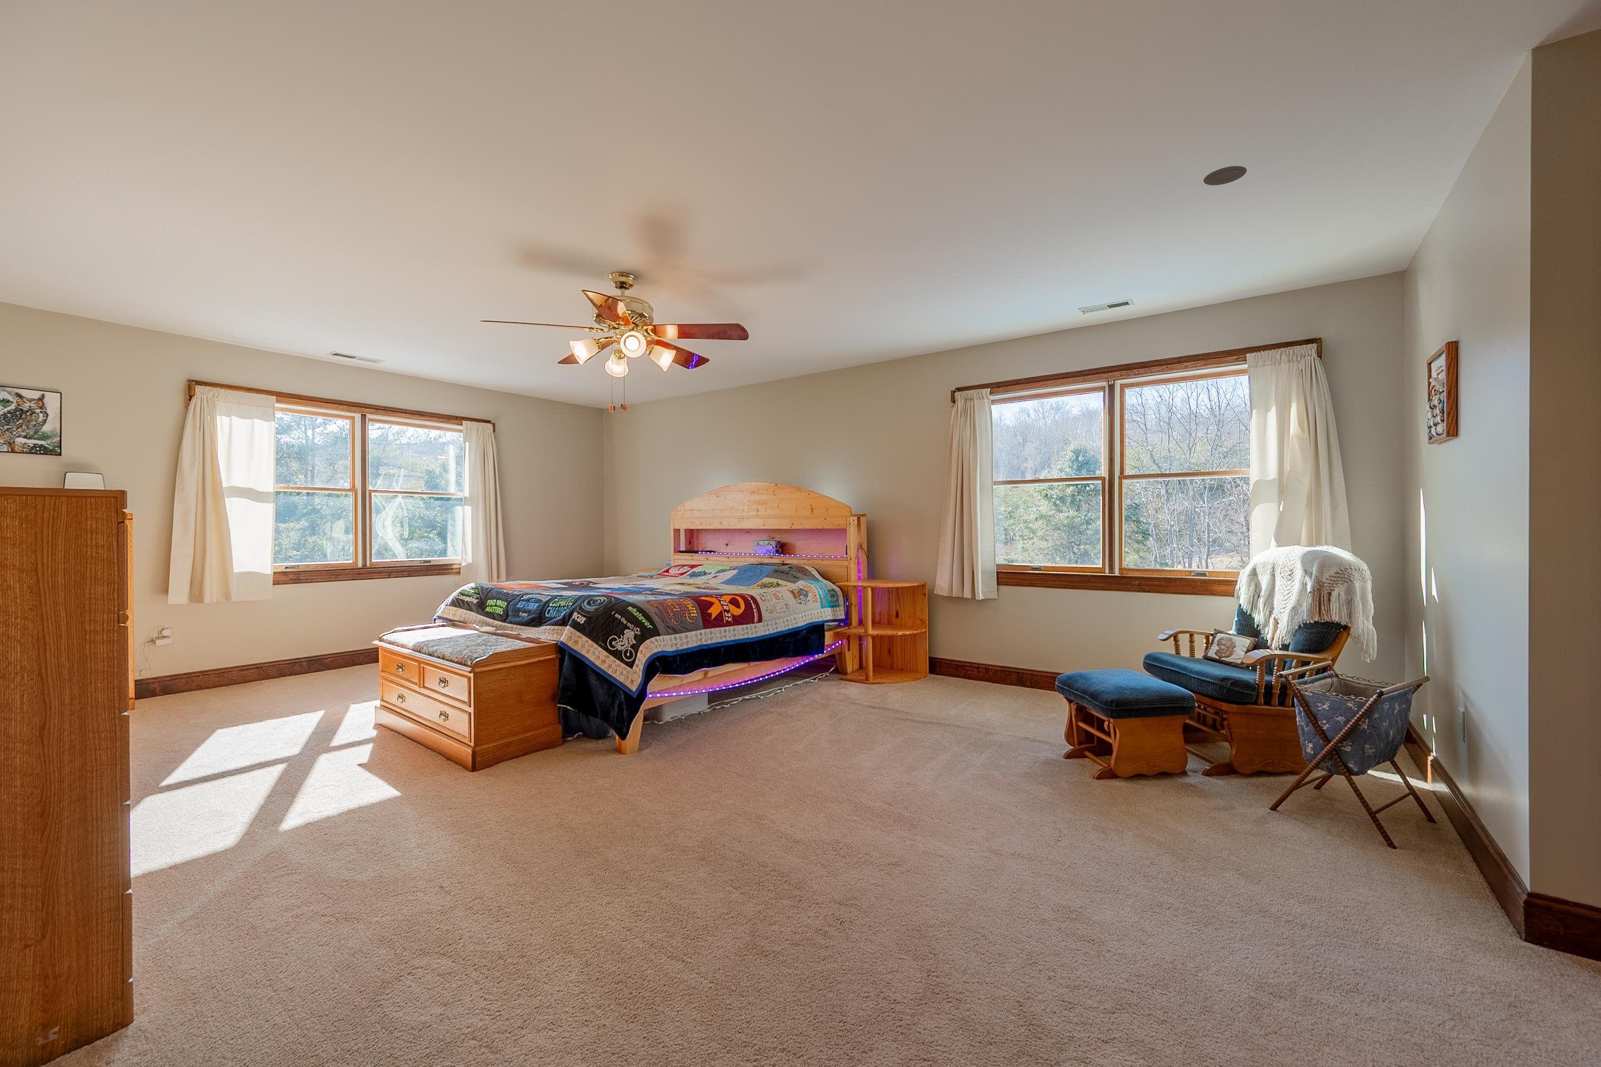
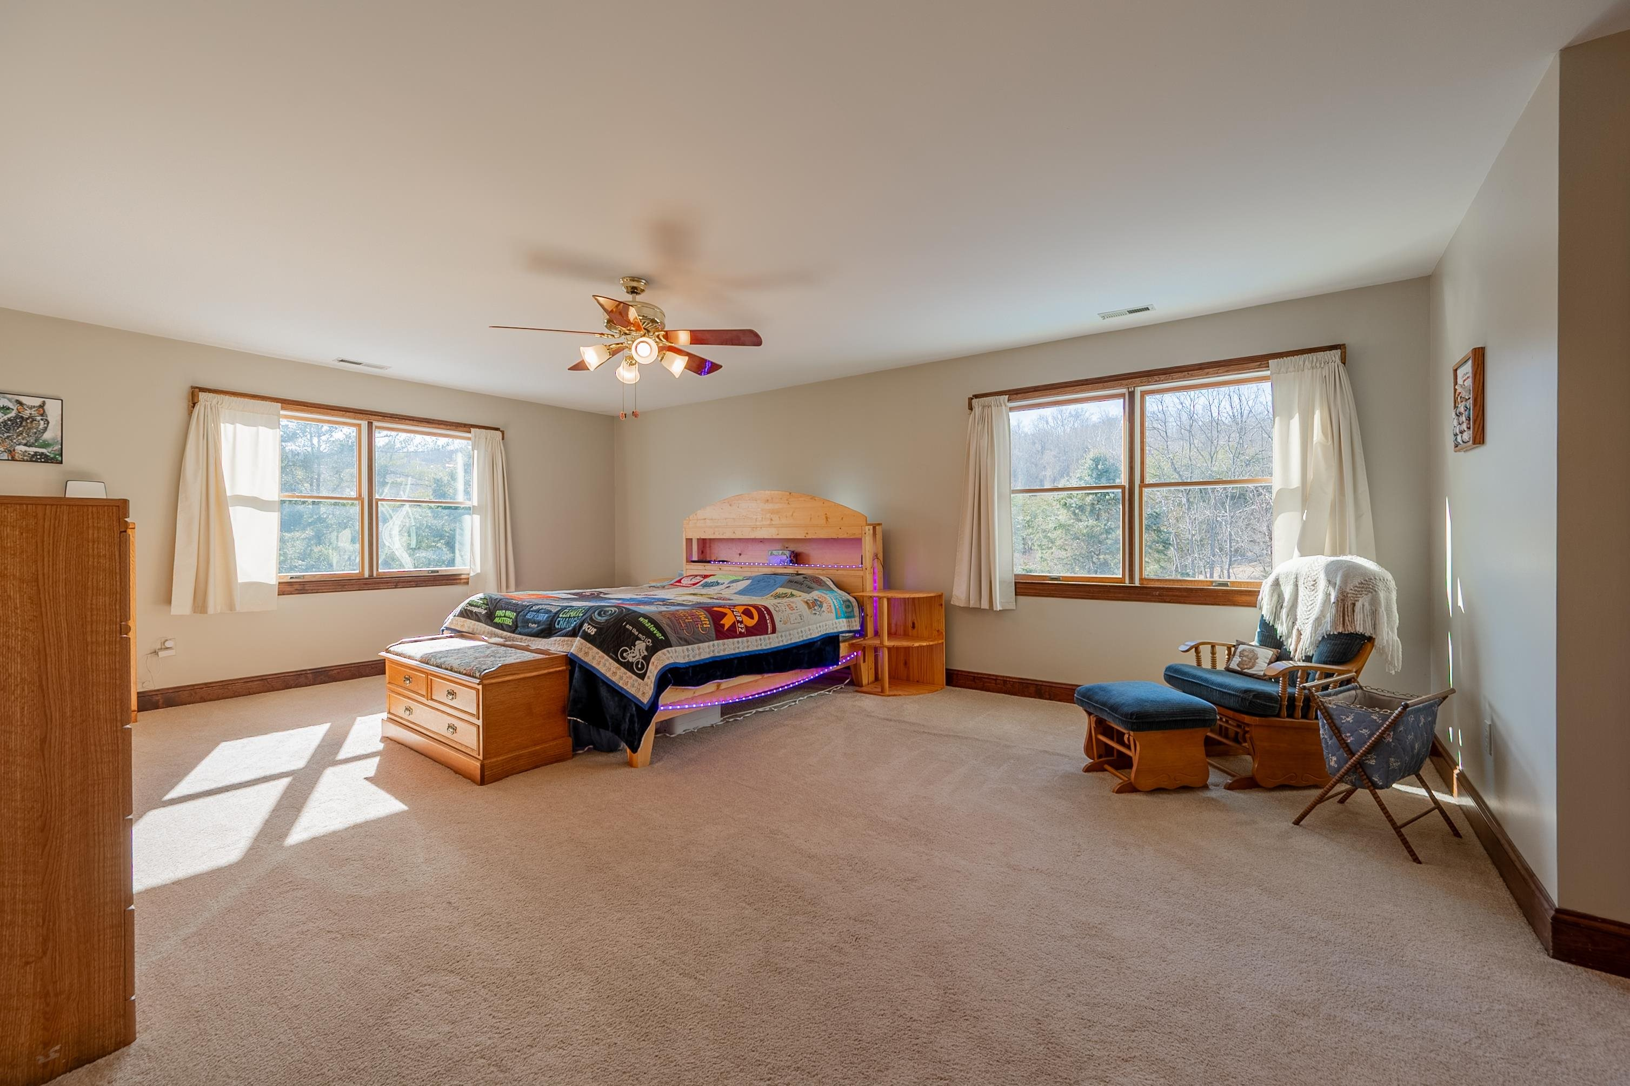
- recessed light (1225, 174)
